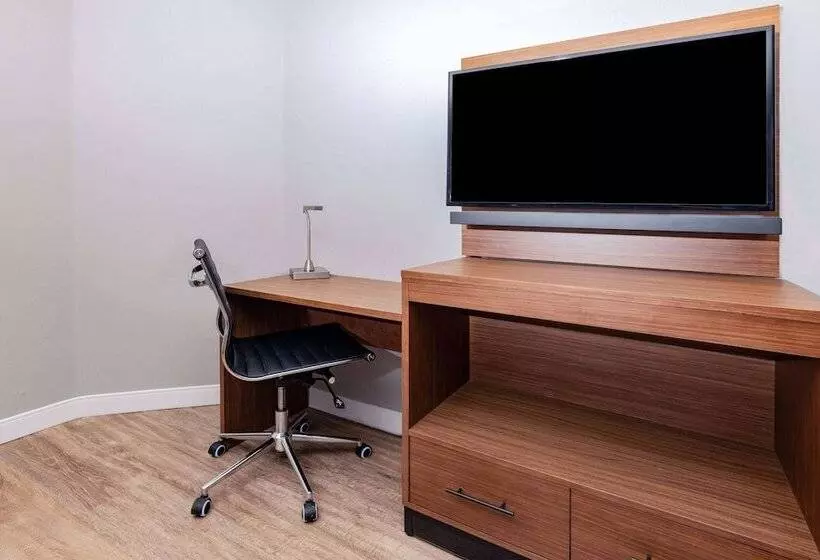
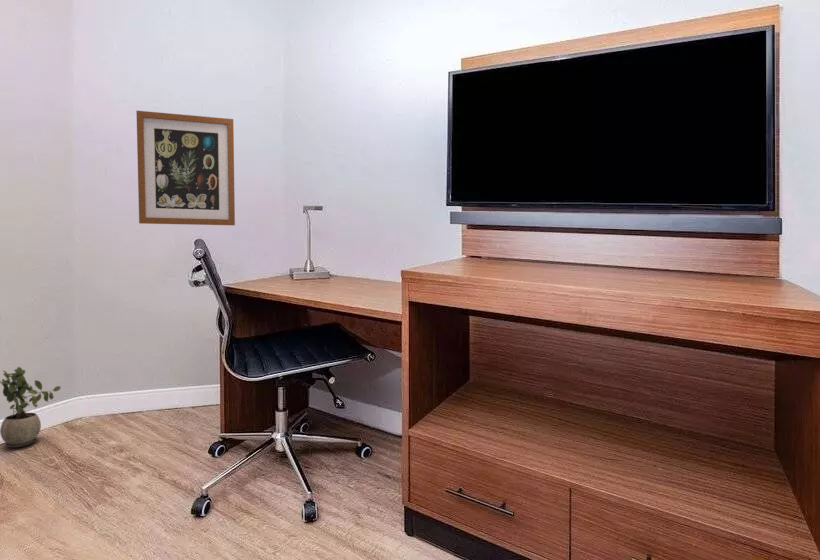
+ wall art (187, 170)
+ potted plant (27, 404)
